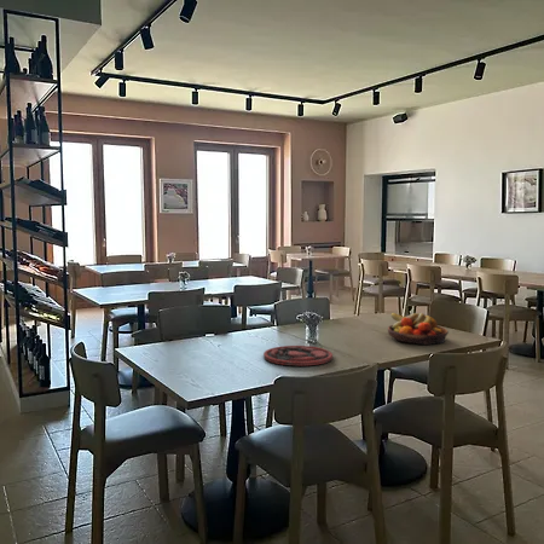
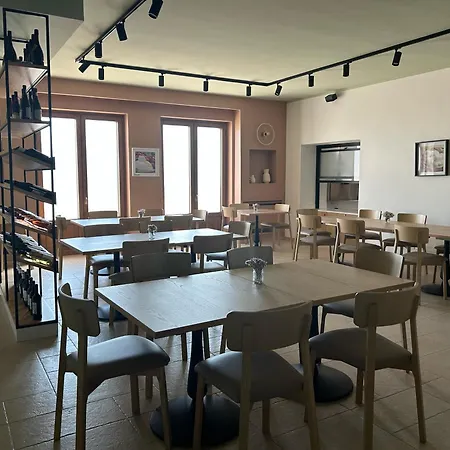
- fruit bowl (416, 326)
- plate (297, 354)
